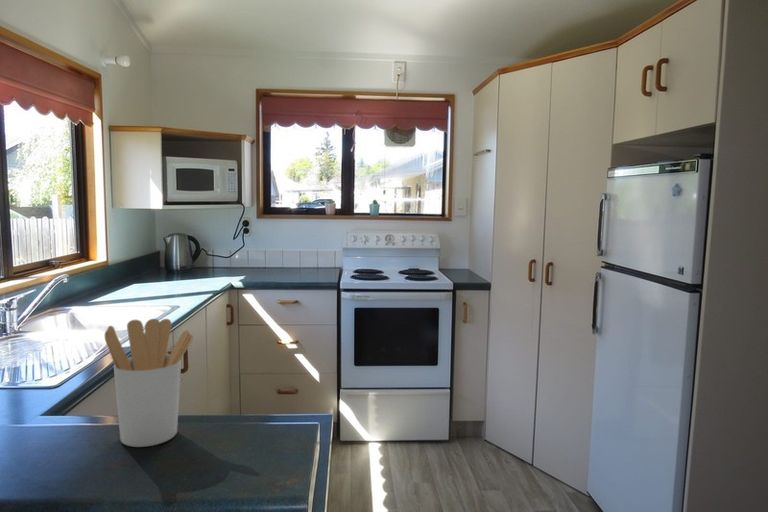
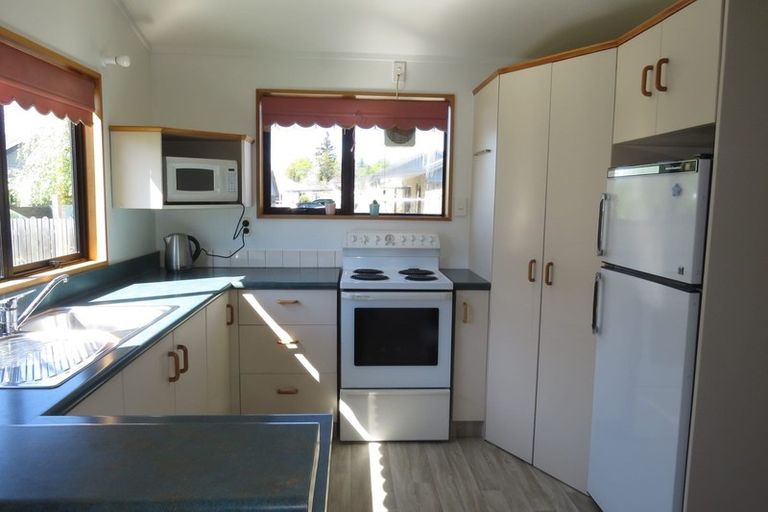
- utensil holder (148, 375)
